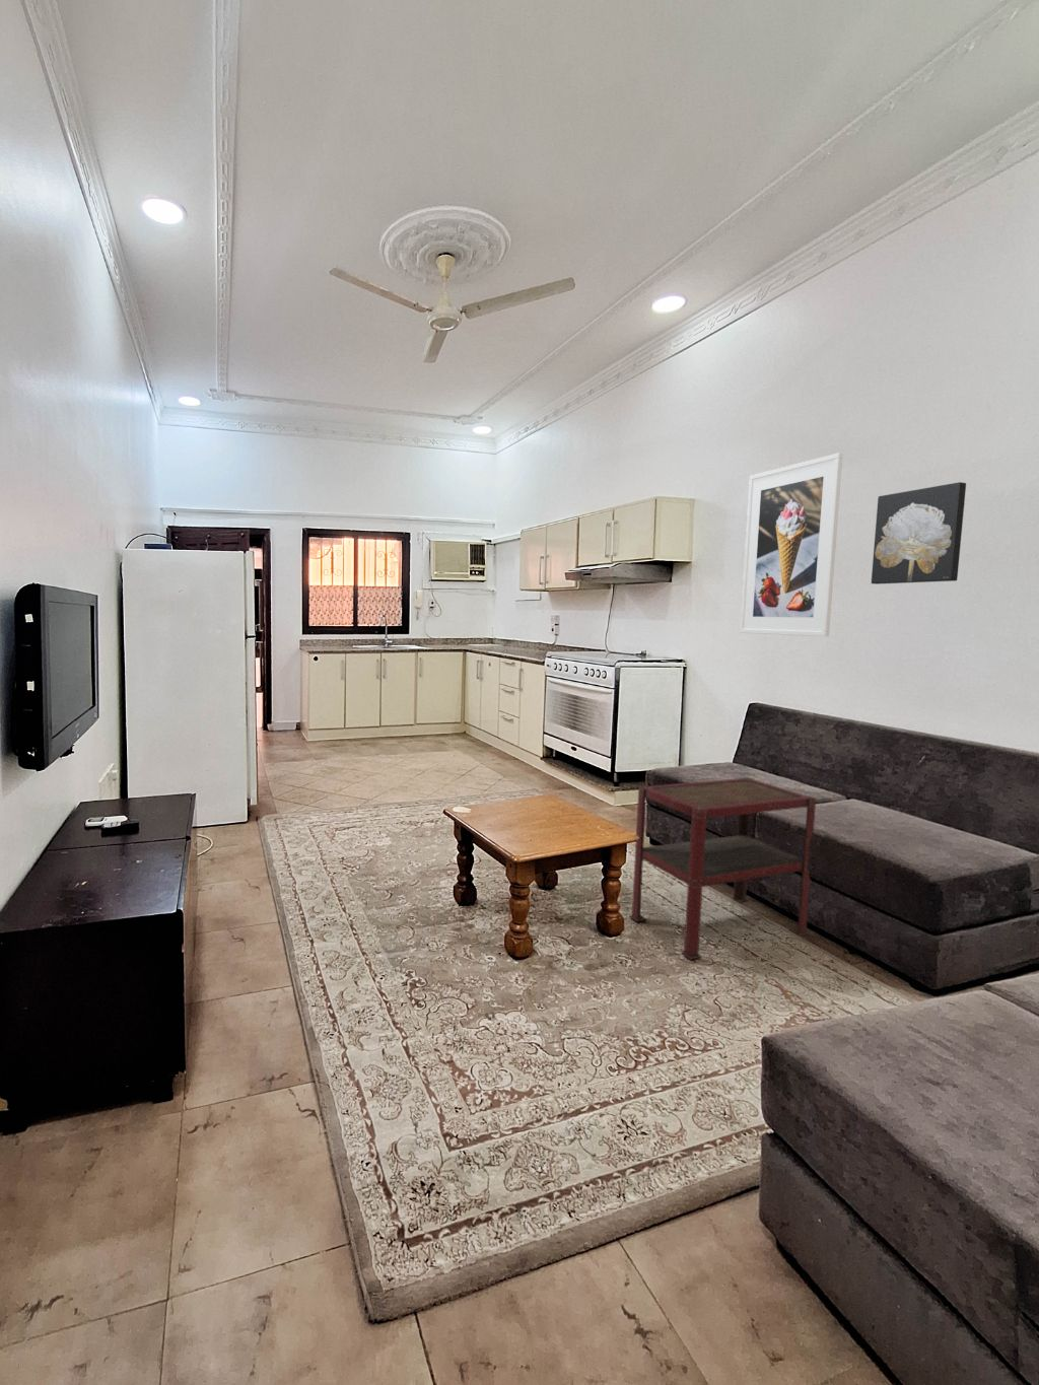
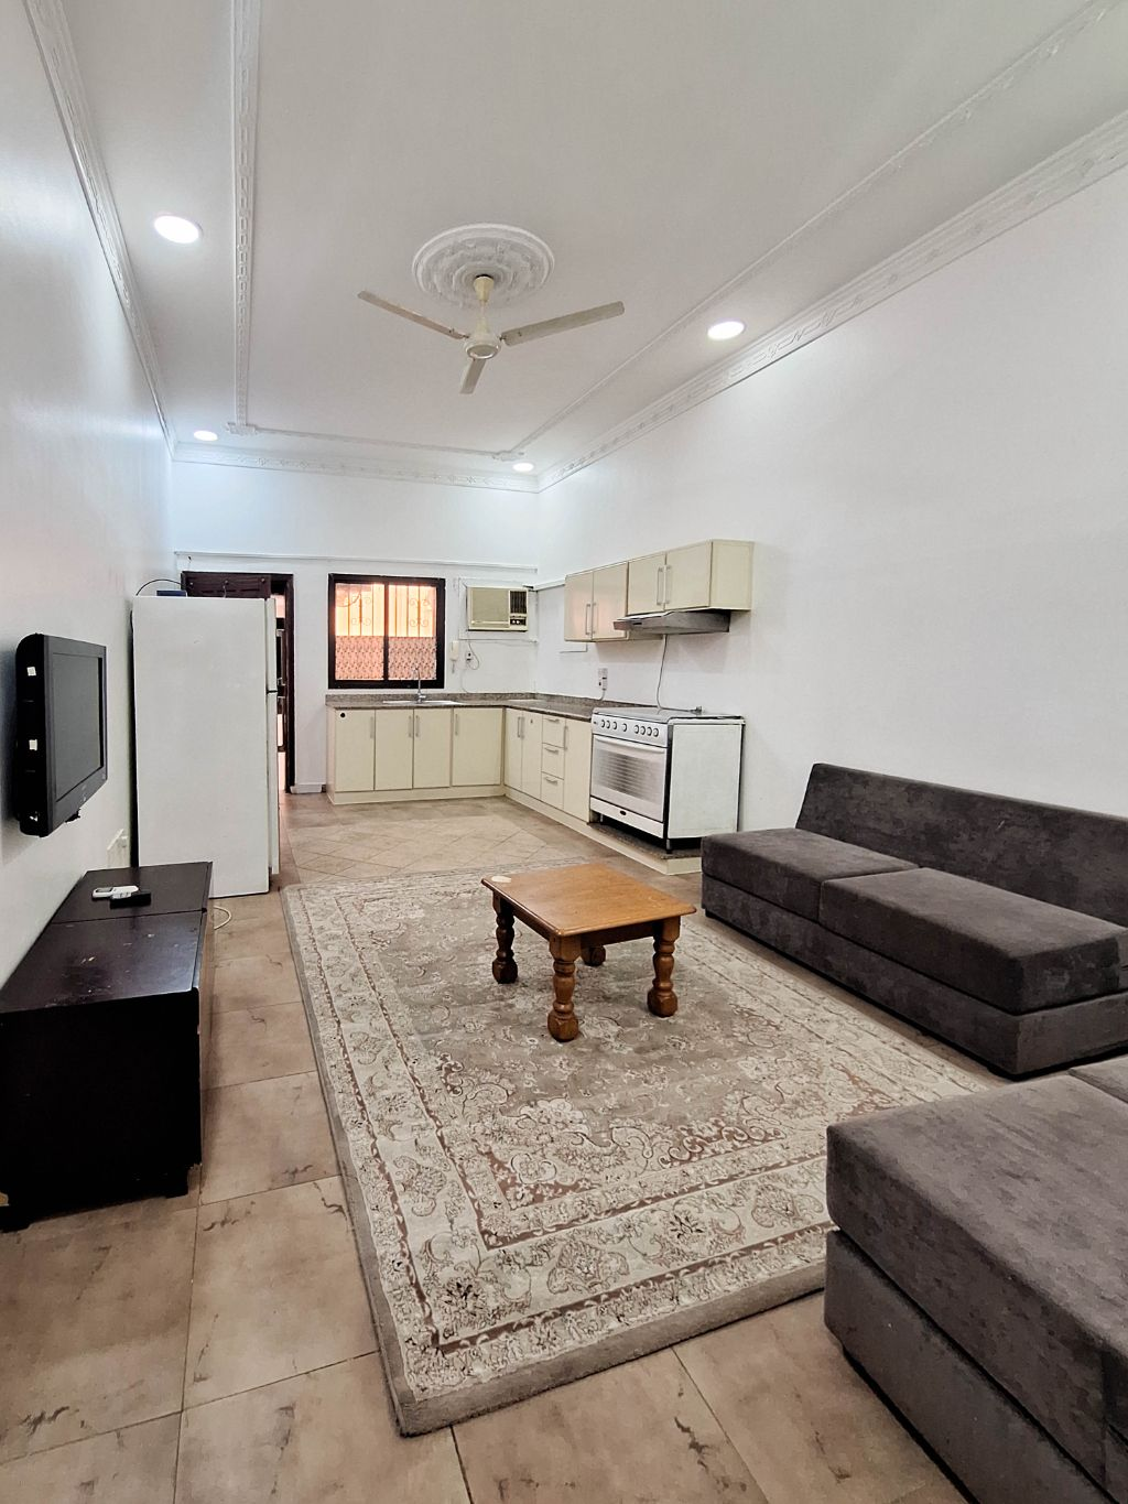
- wall art (916, 536)
- side table (721, 859)
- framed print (787, 551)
